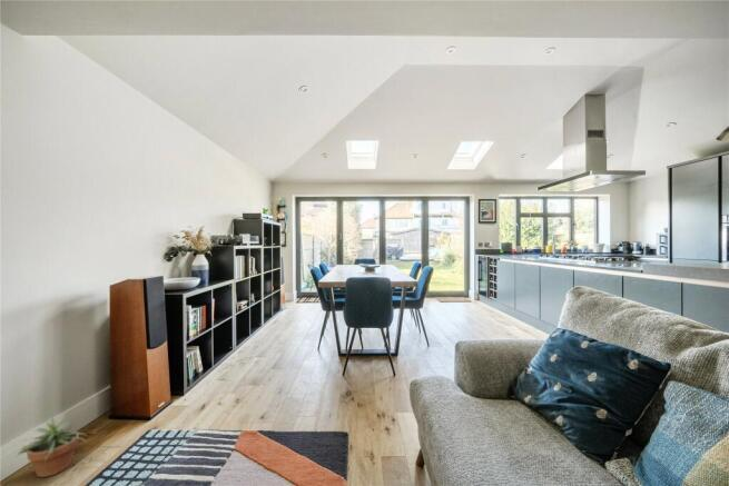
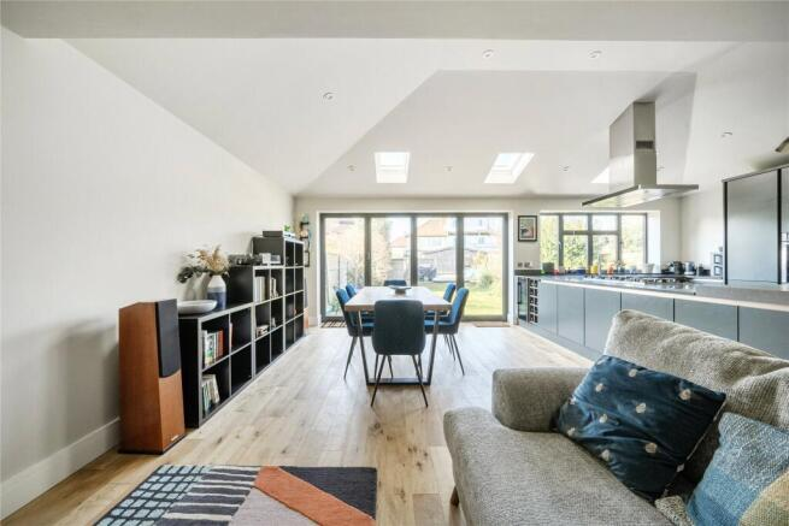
- potted plant (56, 443)
